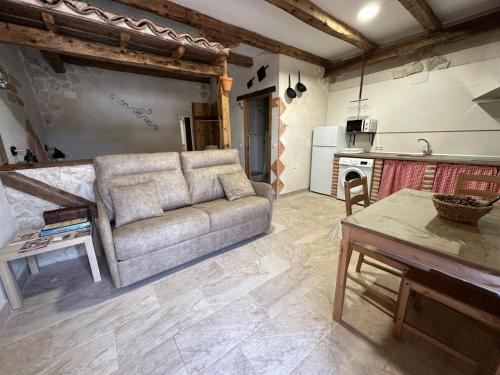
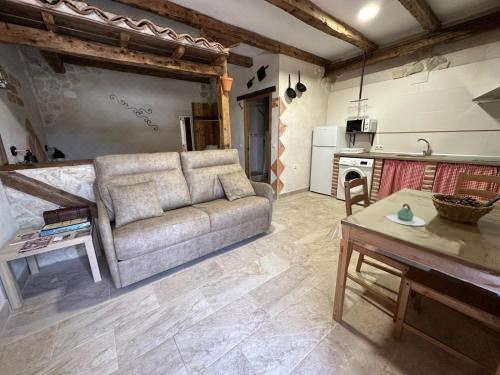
+ teapot (405, 211)
